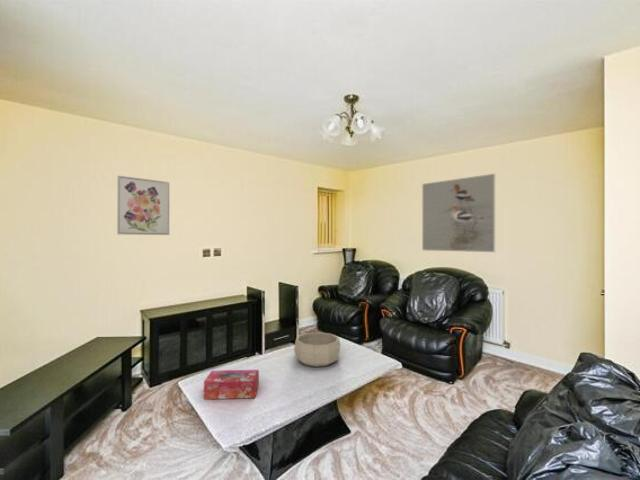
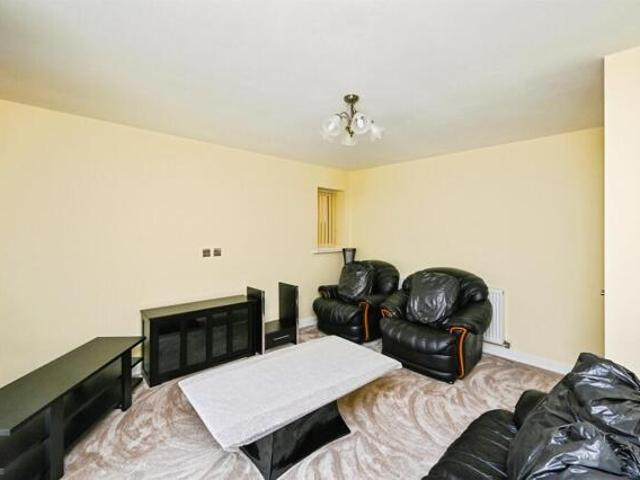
- wall art (144, 206)
- tissue box (232, 383)
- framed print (455, 215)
- decorative bowl (317, 349)
